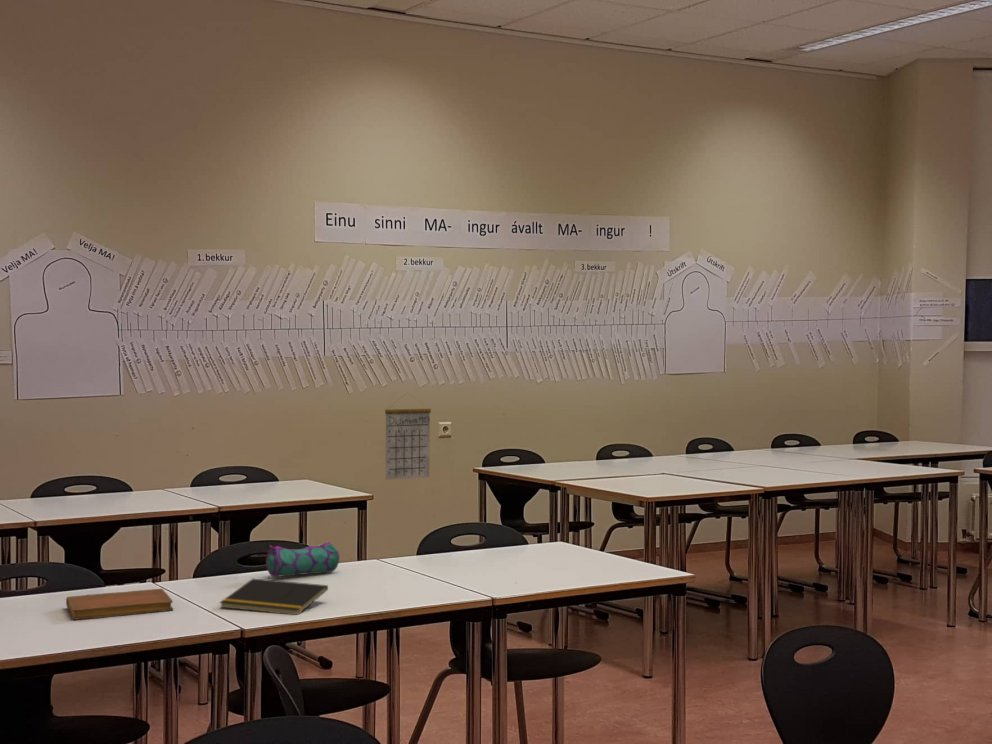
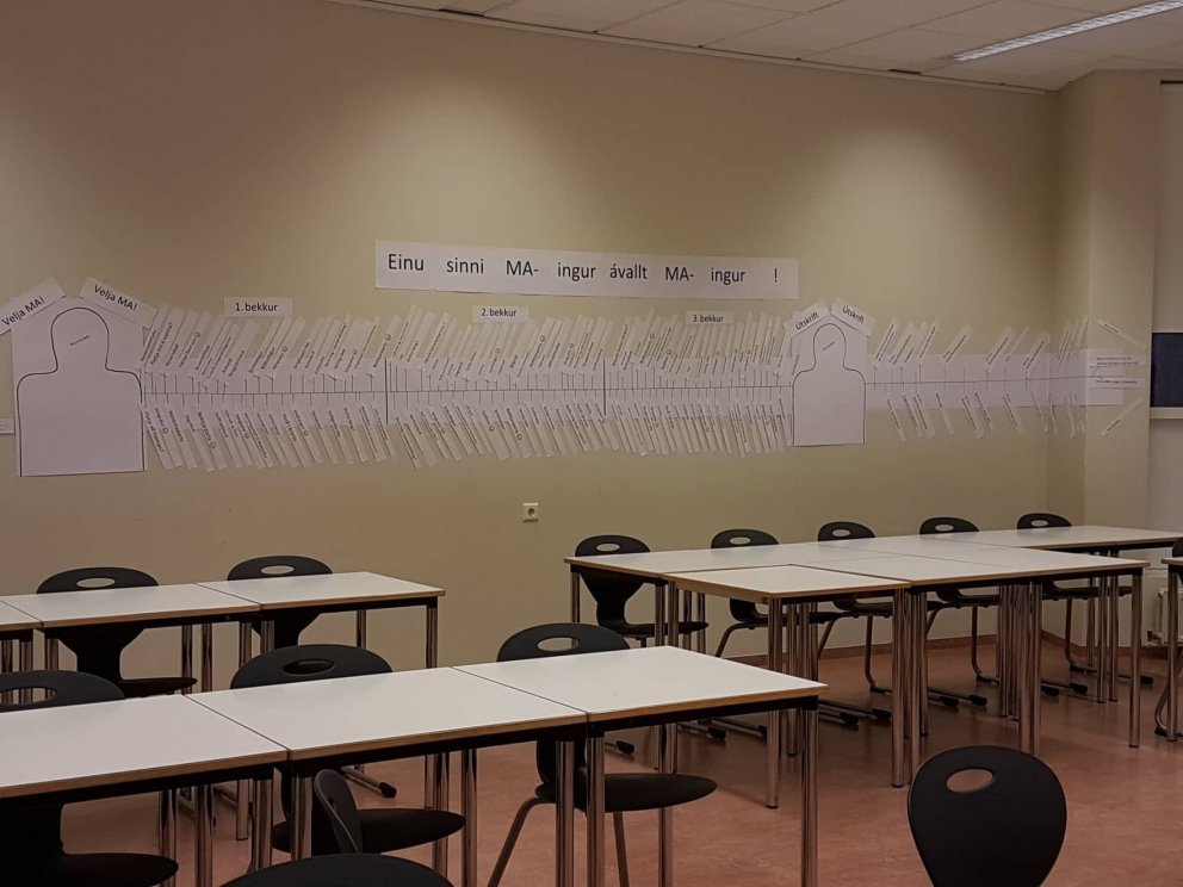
- pencil case (302, 558)
- notepad (274, 596)
- notebook (119, 603)
- calendar (407, 435)
